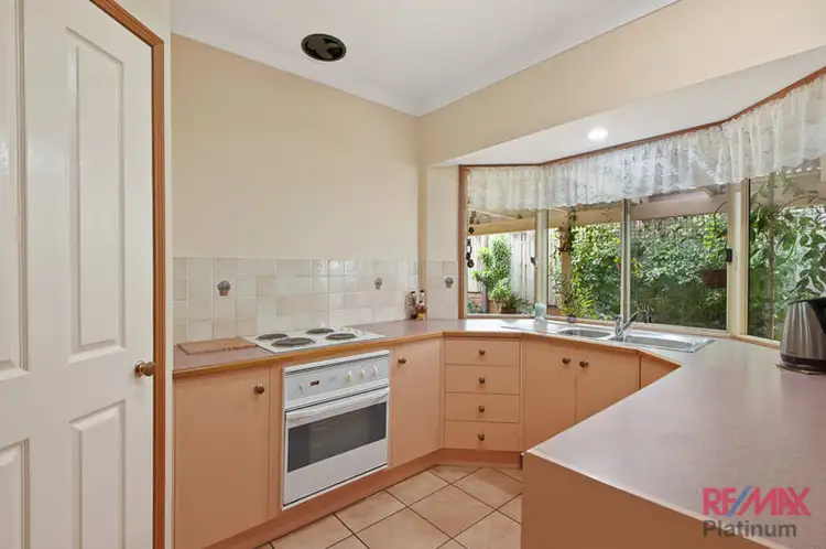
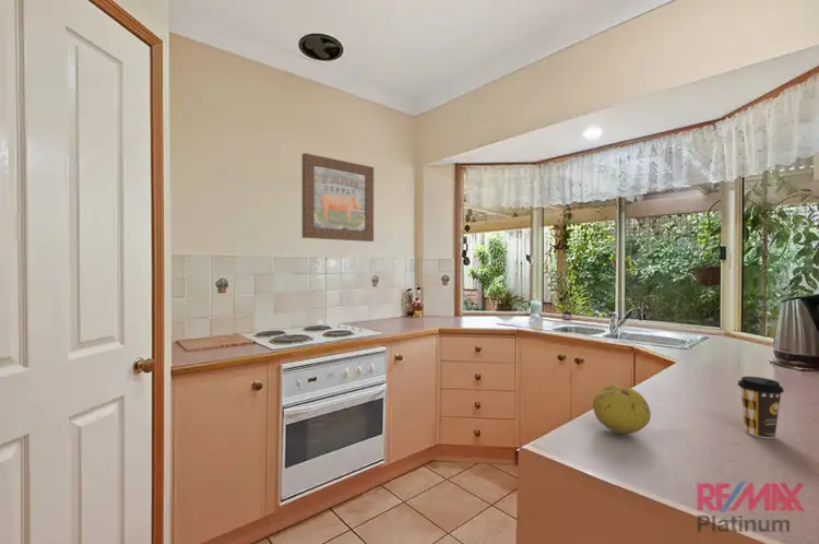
+ coffee cup (759, 406)
+ fruit (619, 410)
+ wall art (340, 200)
